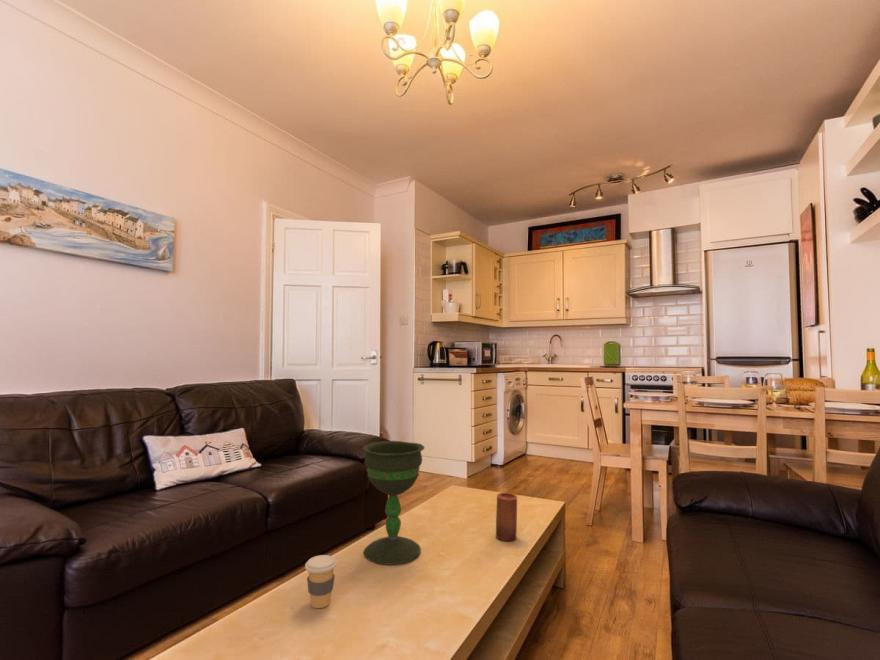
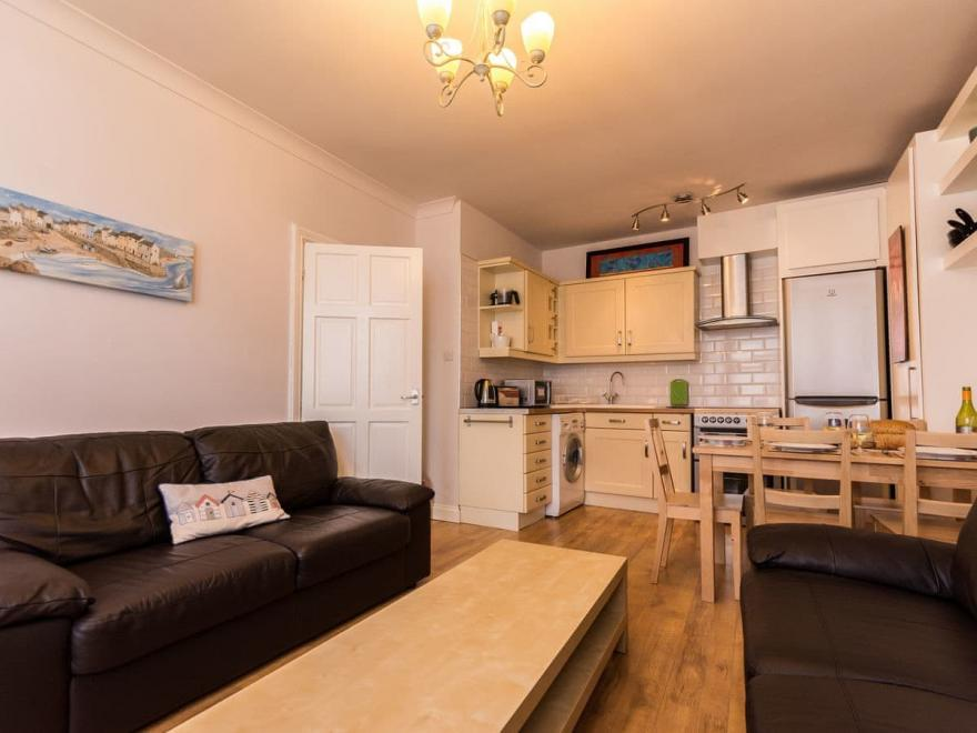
- coffee cup (320, 581)
- chalice (392, 499)
- candle (506, 516)
